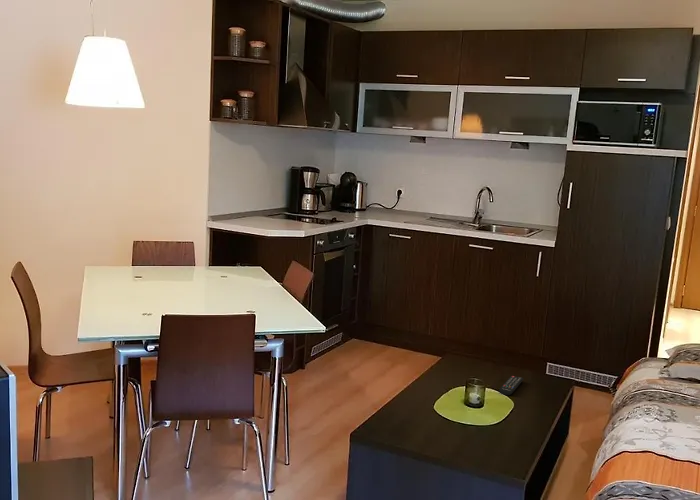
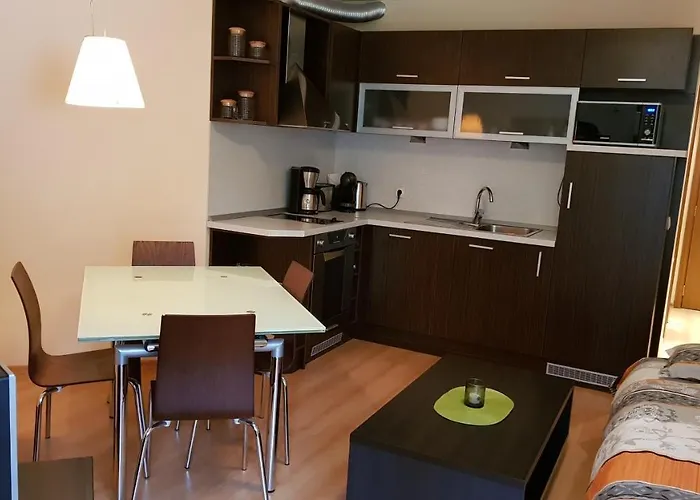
- remote control (511, 385)
